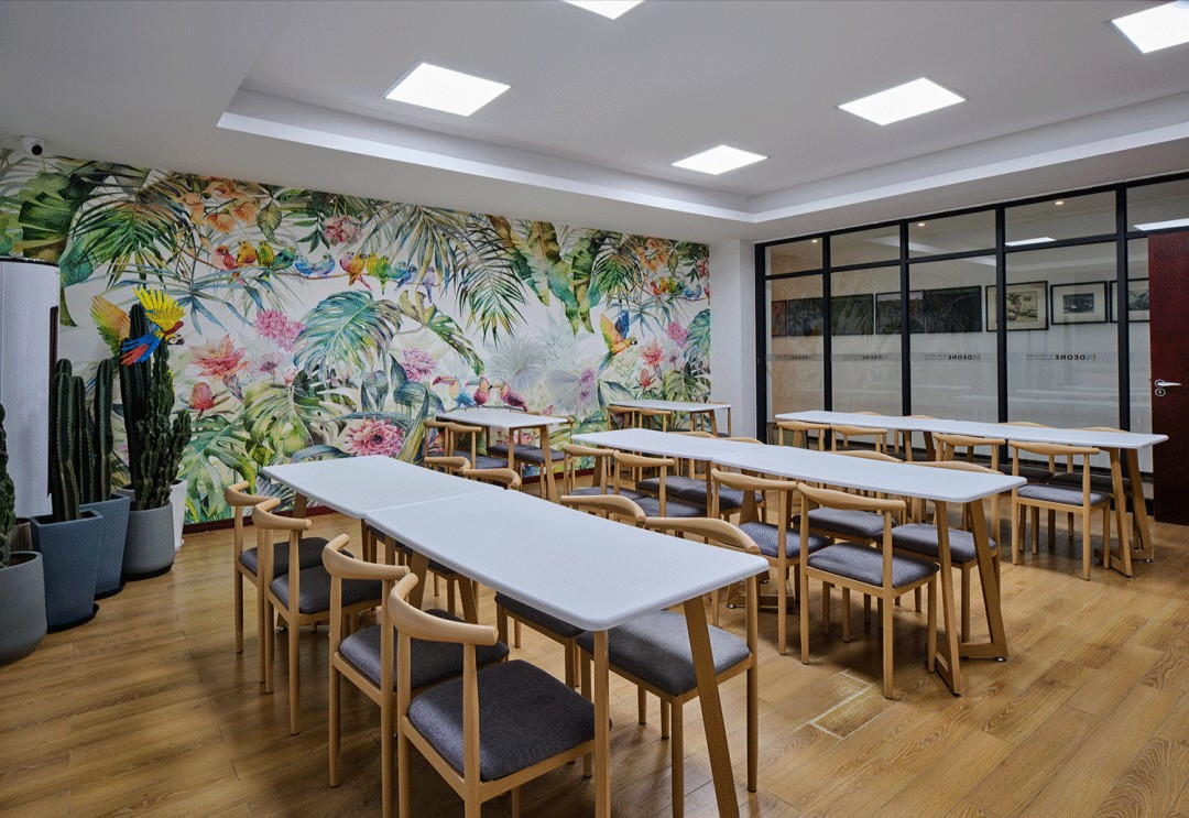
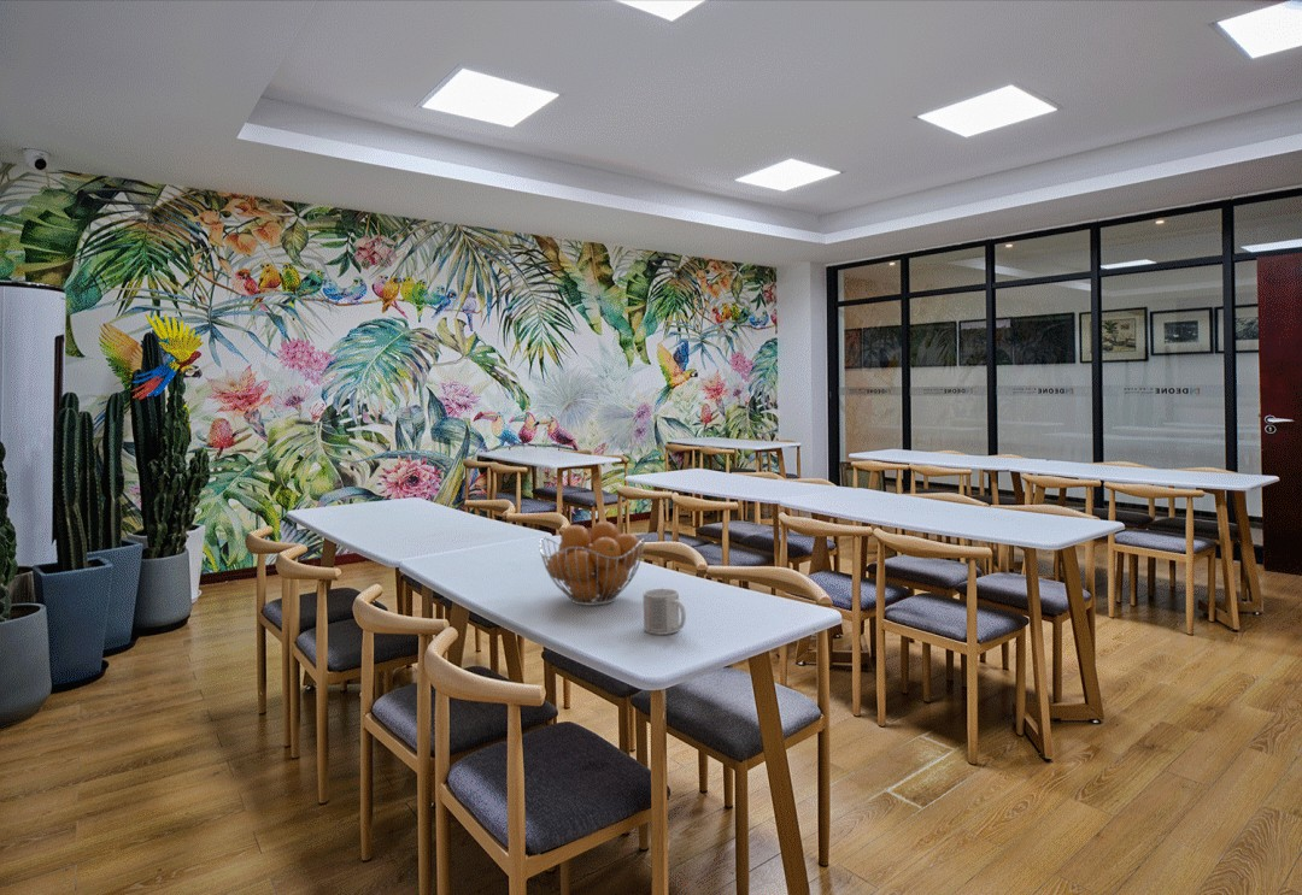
+ fruit basket (592, 561)
+ mug (667, 612)
